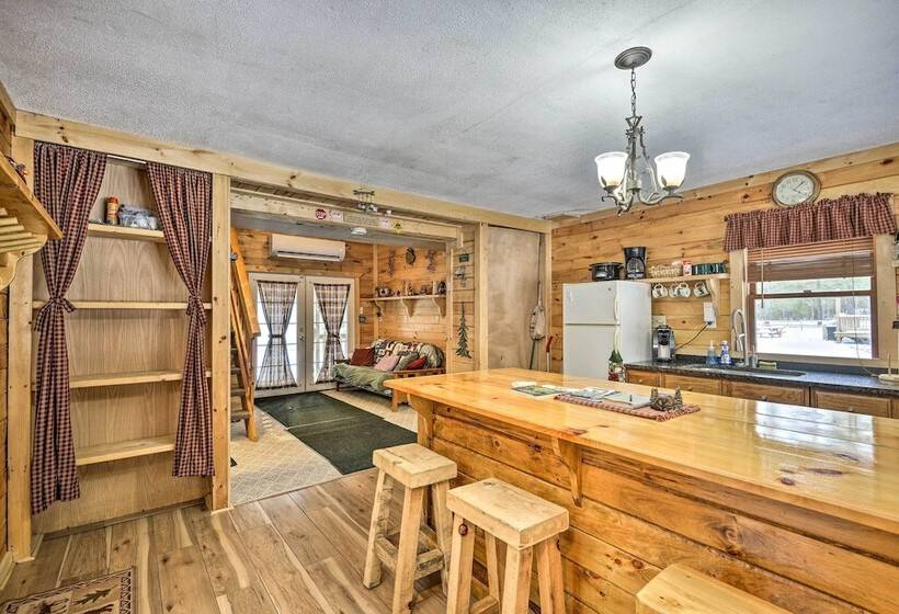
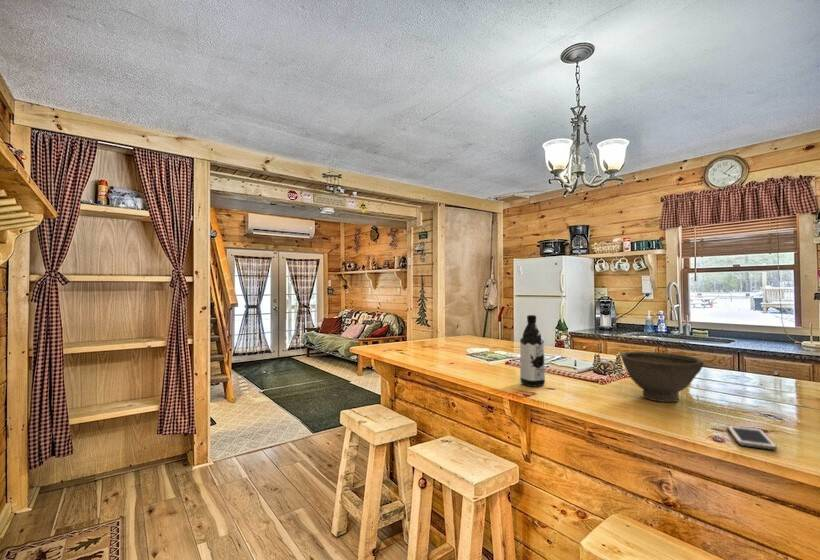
+ cell phone (750, 436)
+ water bottle (532, 349)
+ bowl (660, 377)
